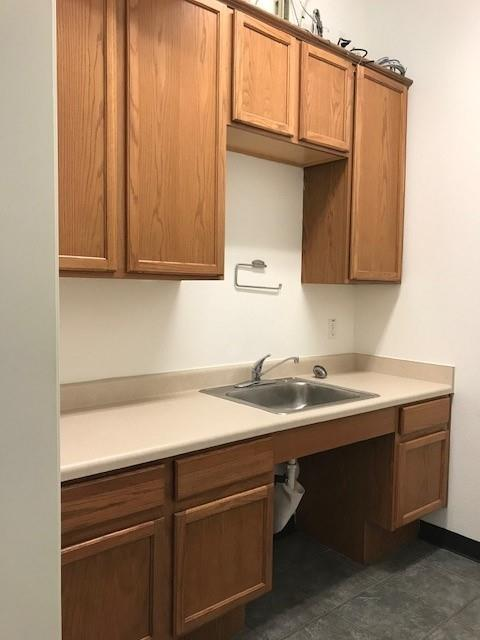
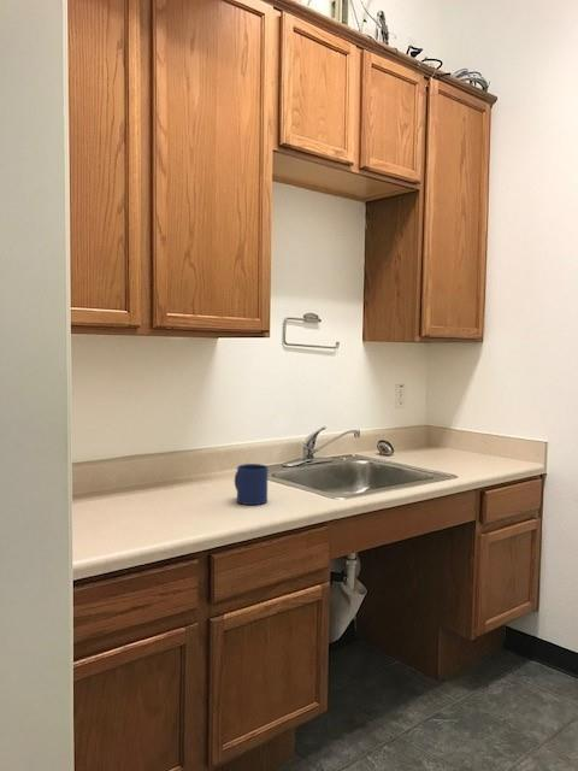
+ mug (248, 483)
